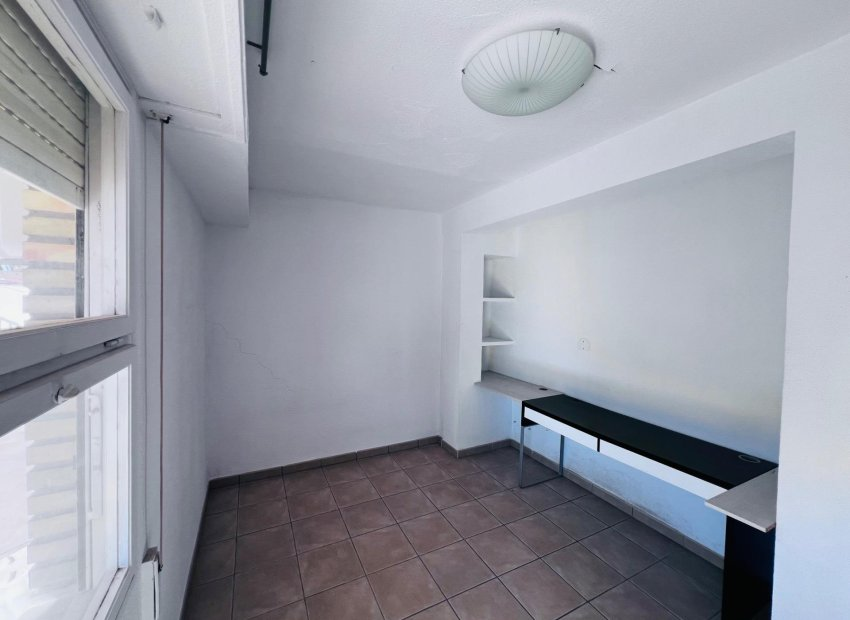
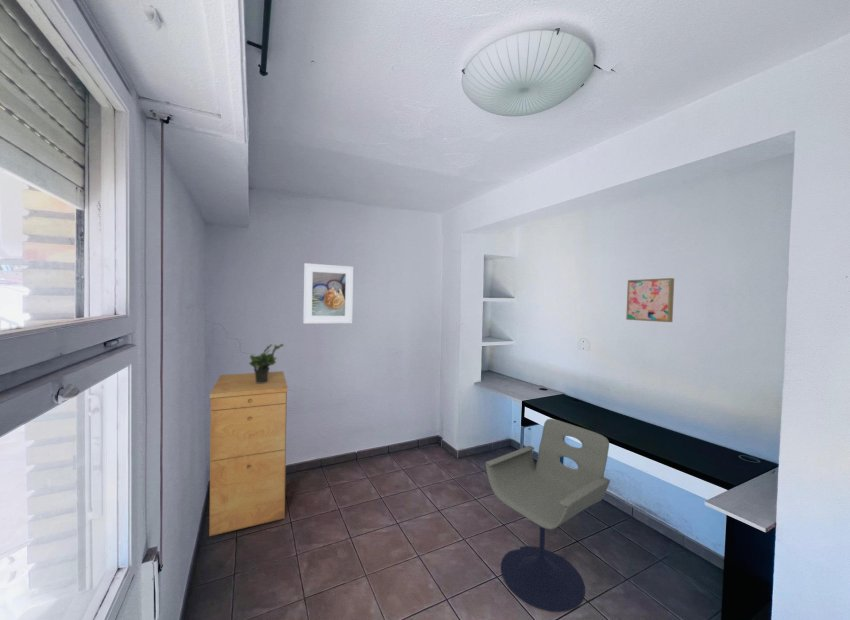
+ wall art (649, 300)
+ filing cabinet (251, 443)
+ potted plant (266, 361)
+ office chair (548, 503)
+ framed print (329, 294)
